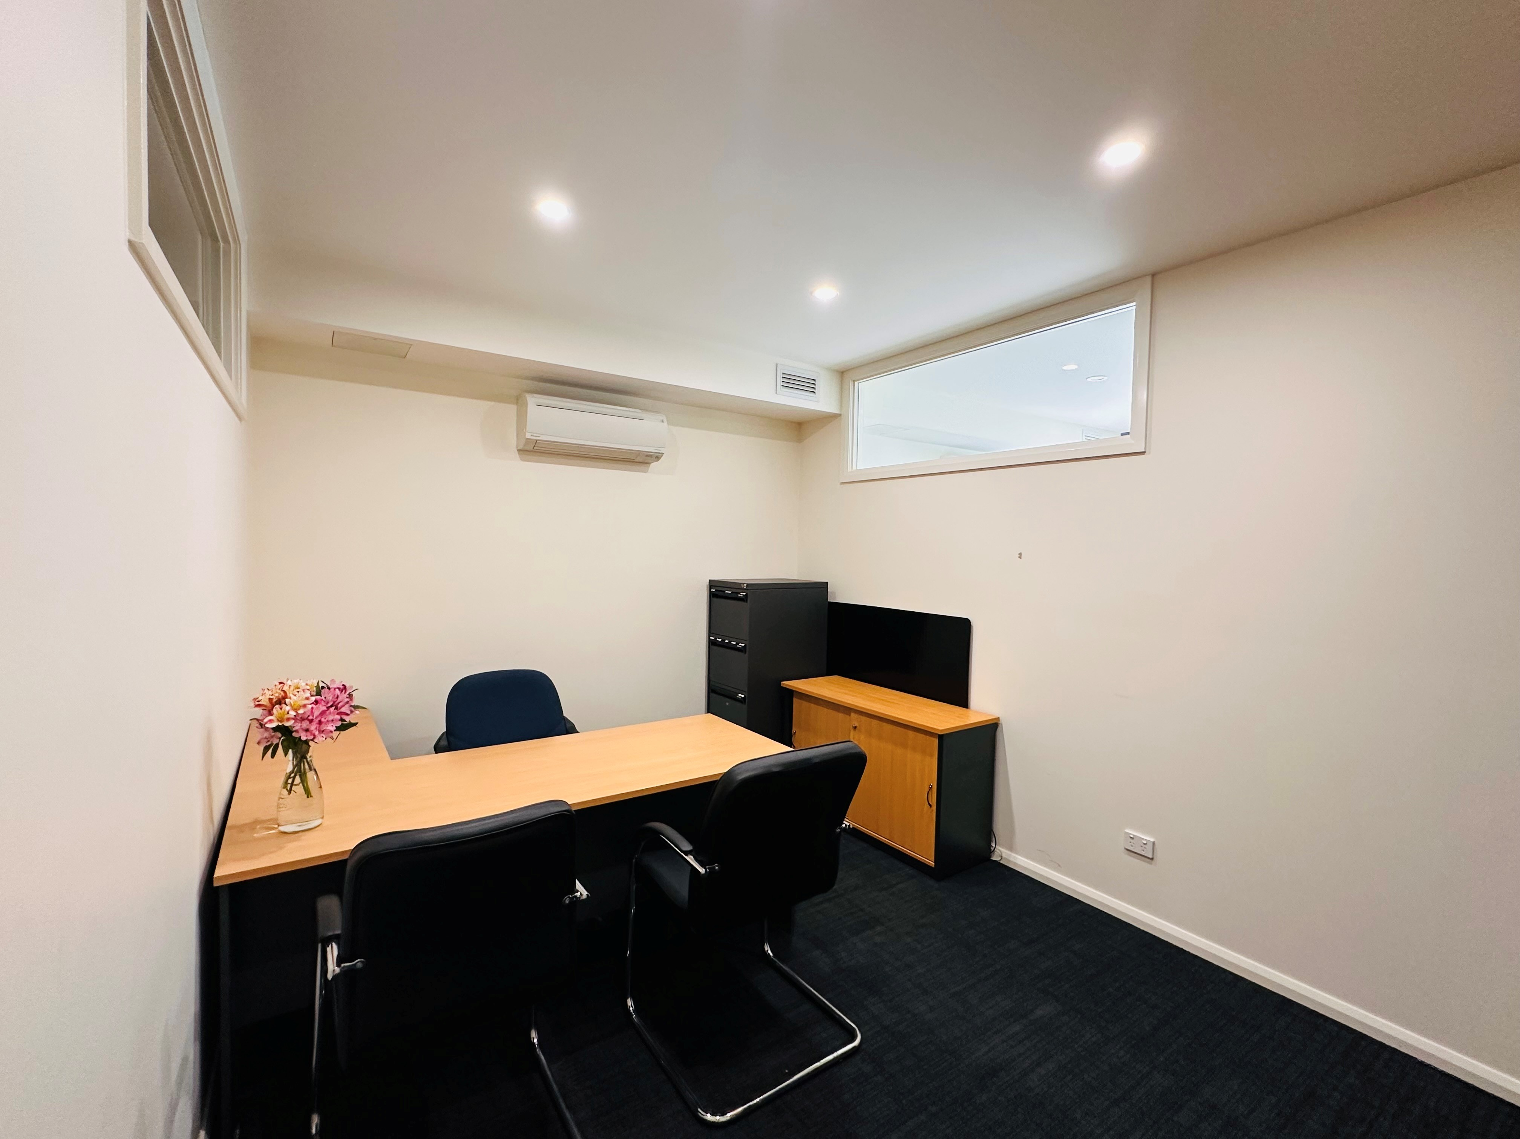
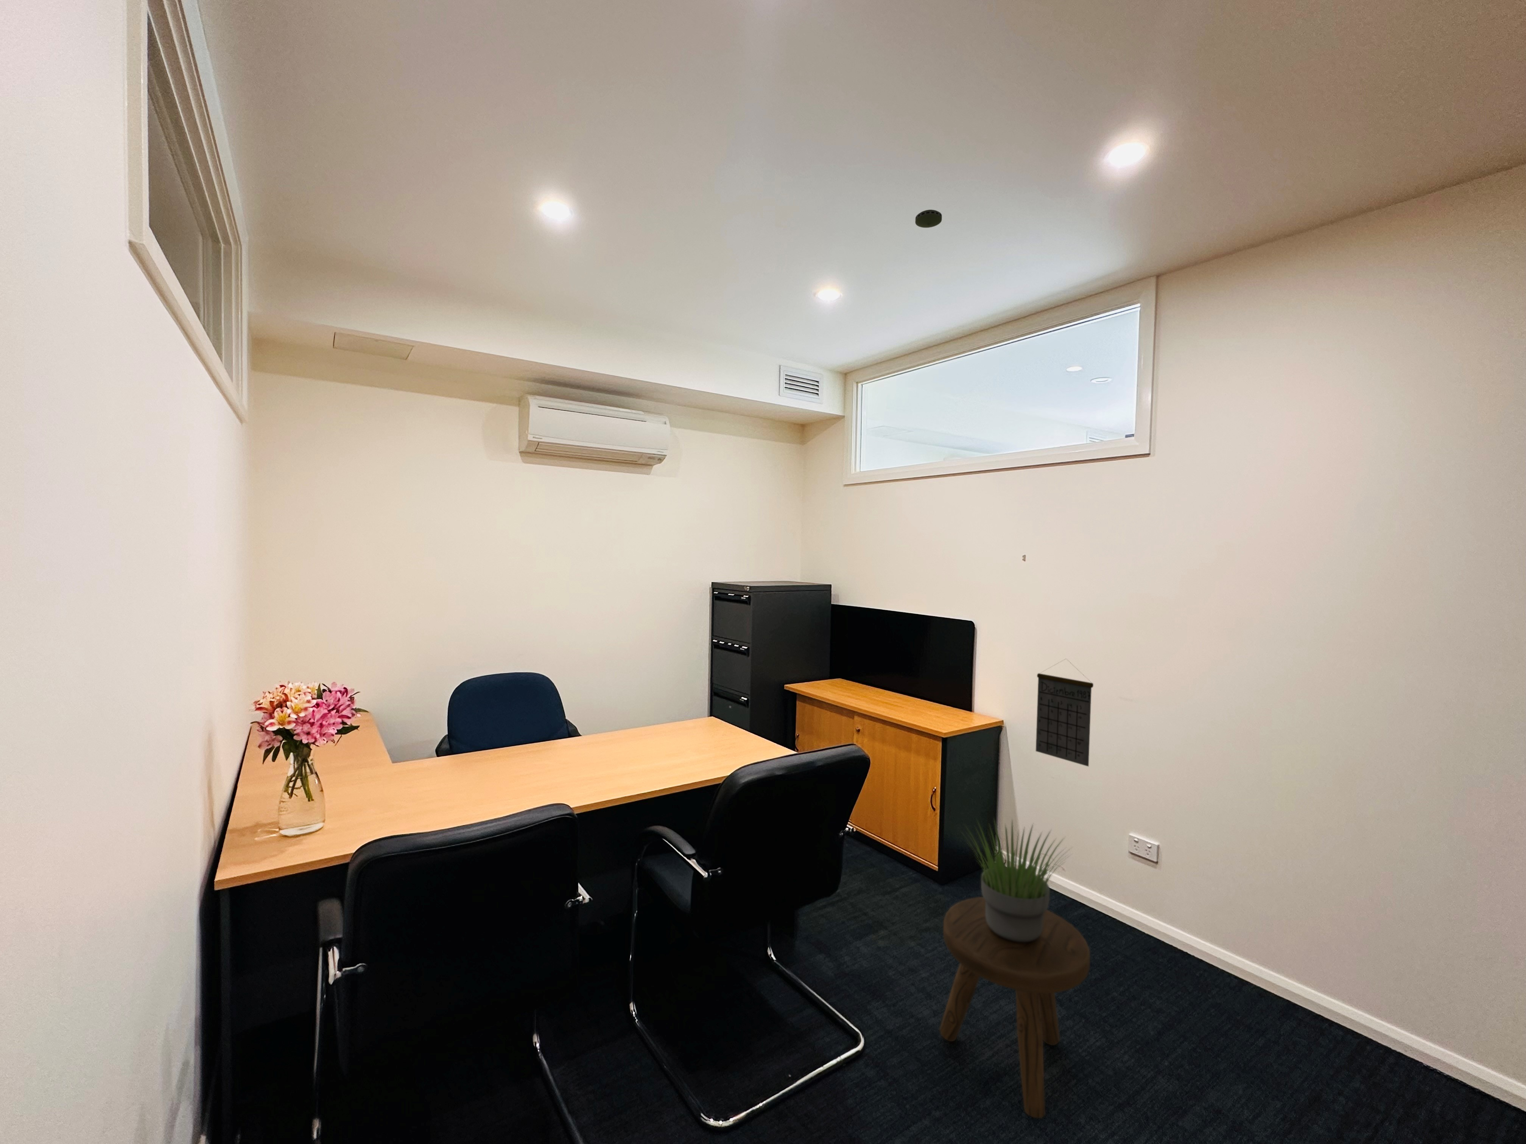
+ potted plant (1014, 883)
+ calendar (1063, 709)
+ stool (1015, 996)
+ smoke detector (929, 219)
